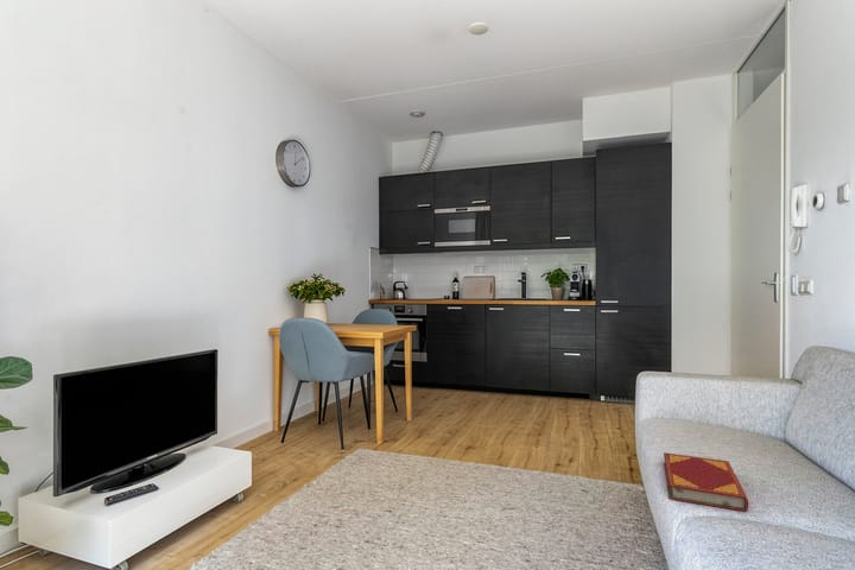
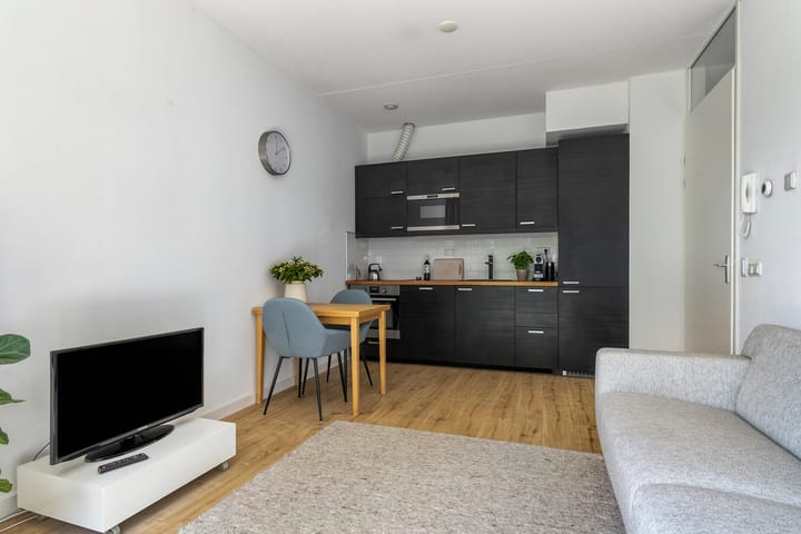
- hardback book (701, 479)
